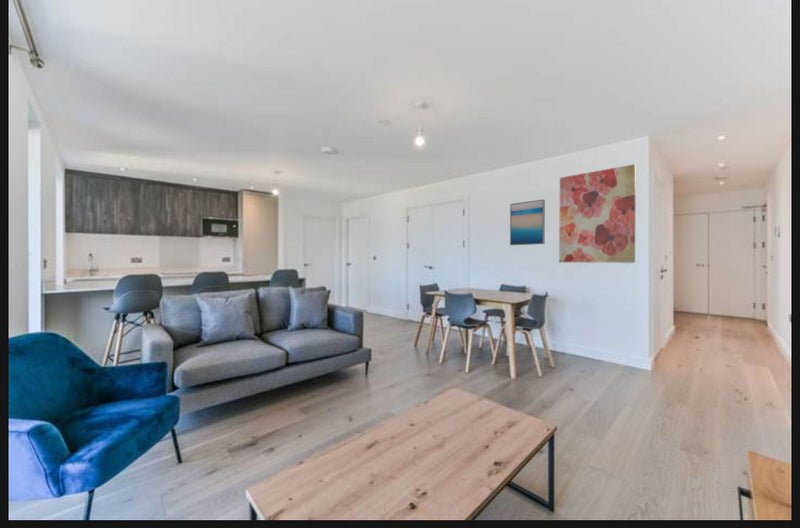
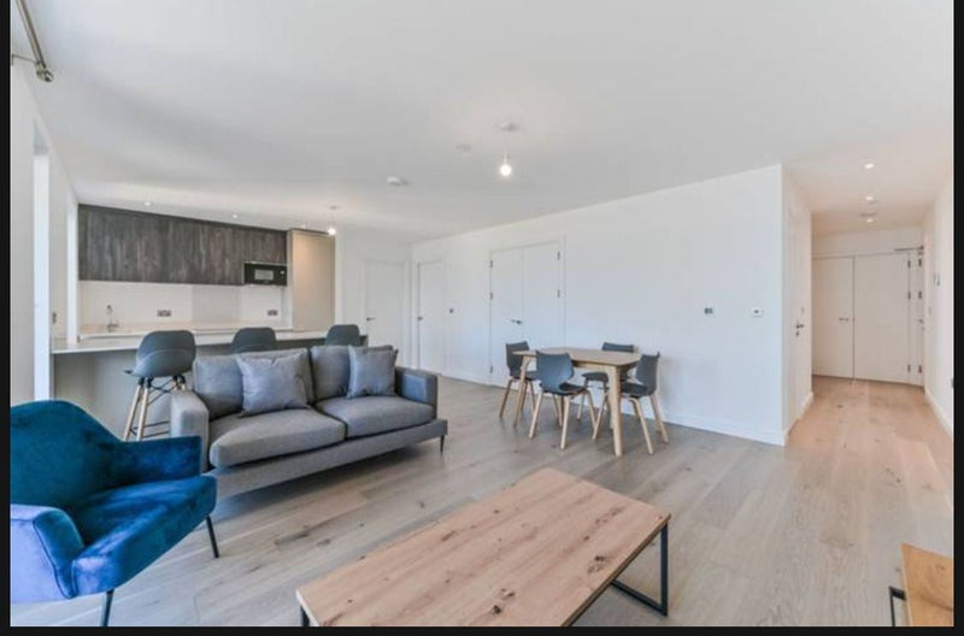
- wall art (594, 217)
- wall art (526, 223)
